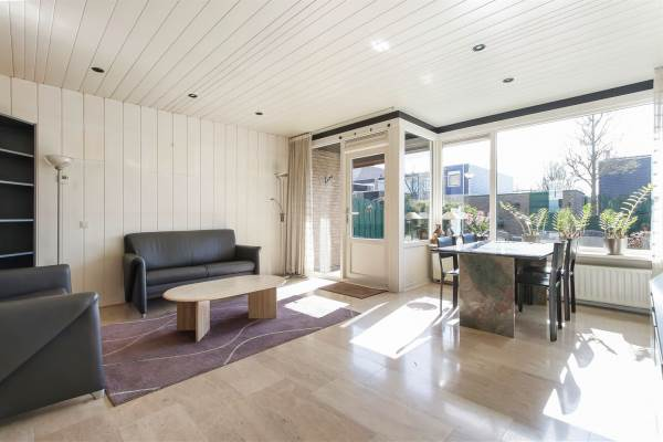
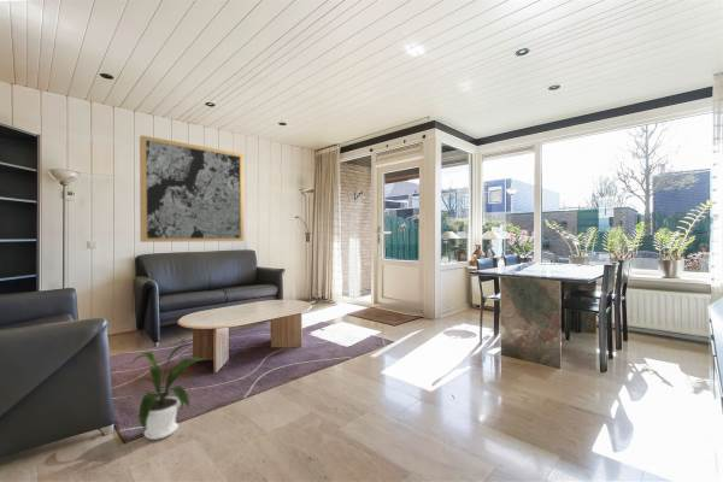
+ wall art (196, 193)
+ house plant (165, 388)
